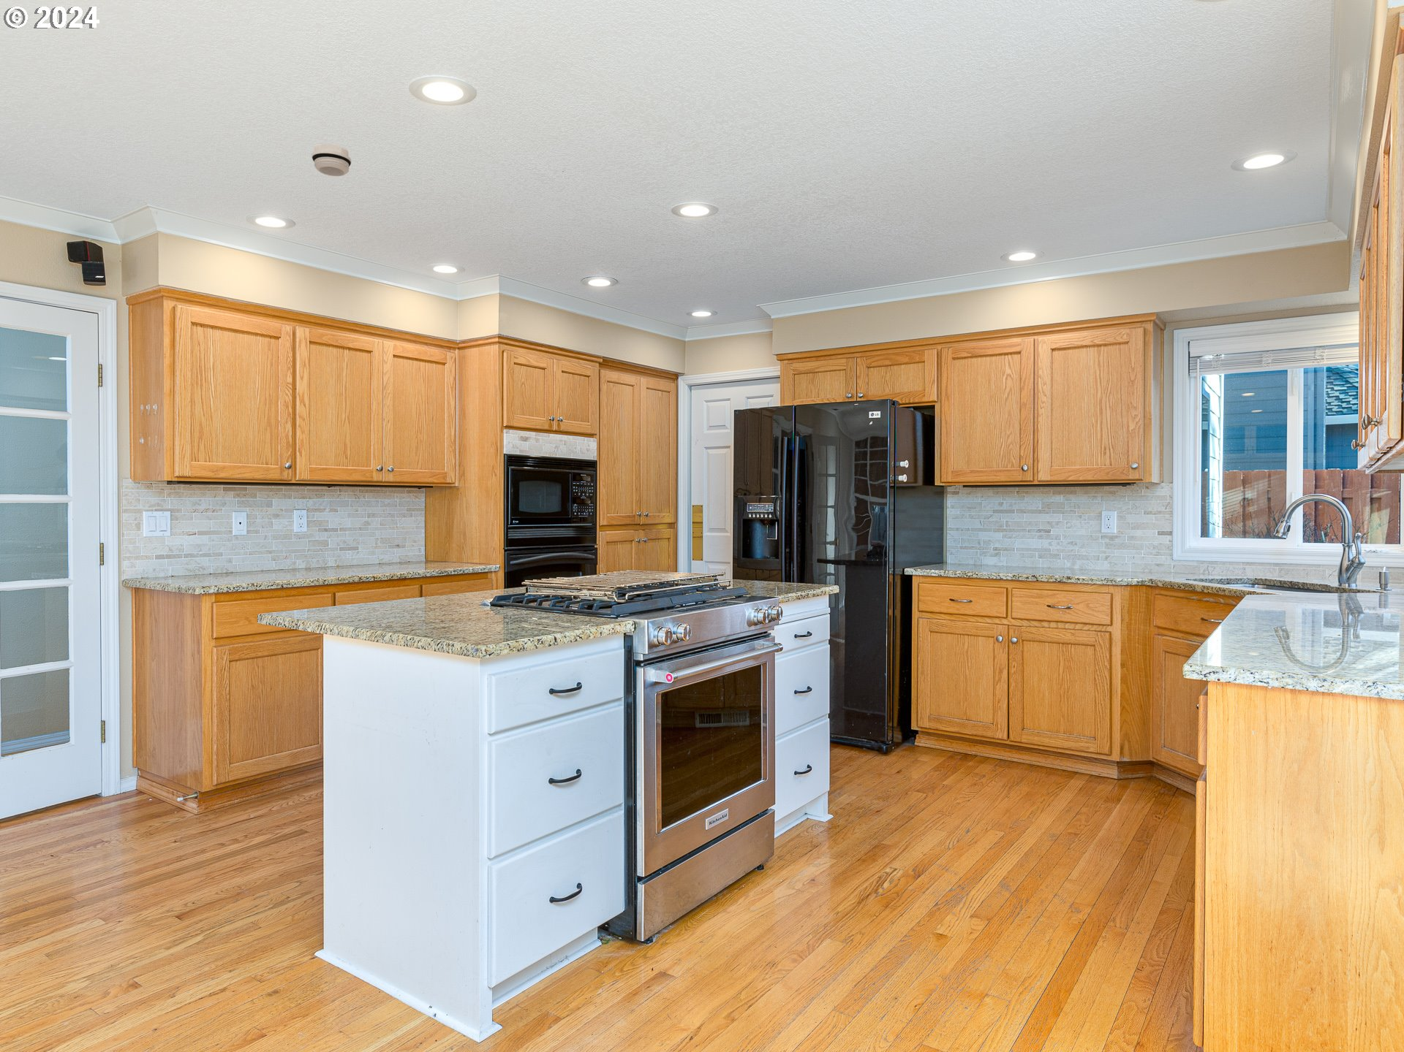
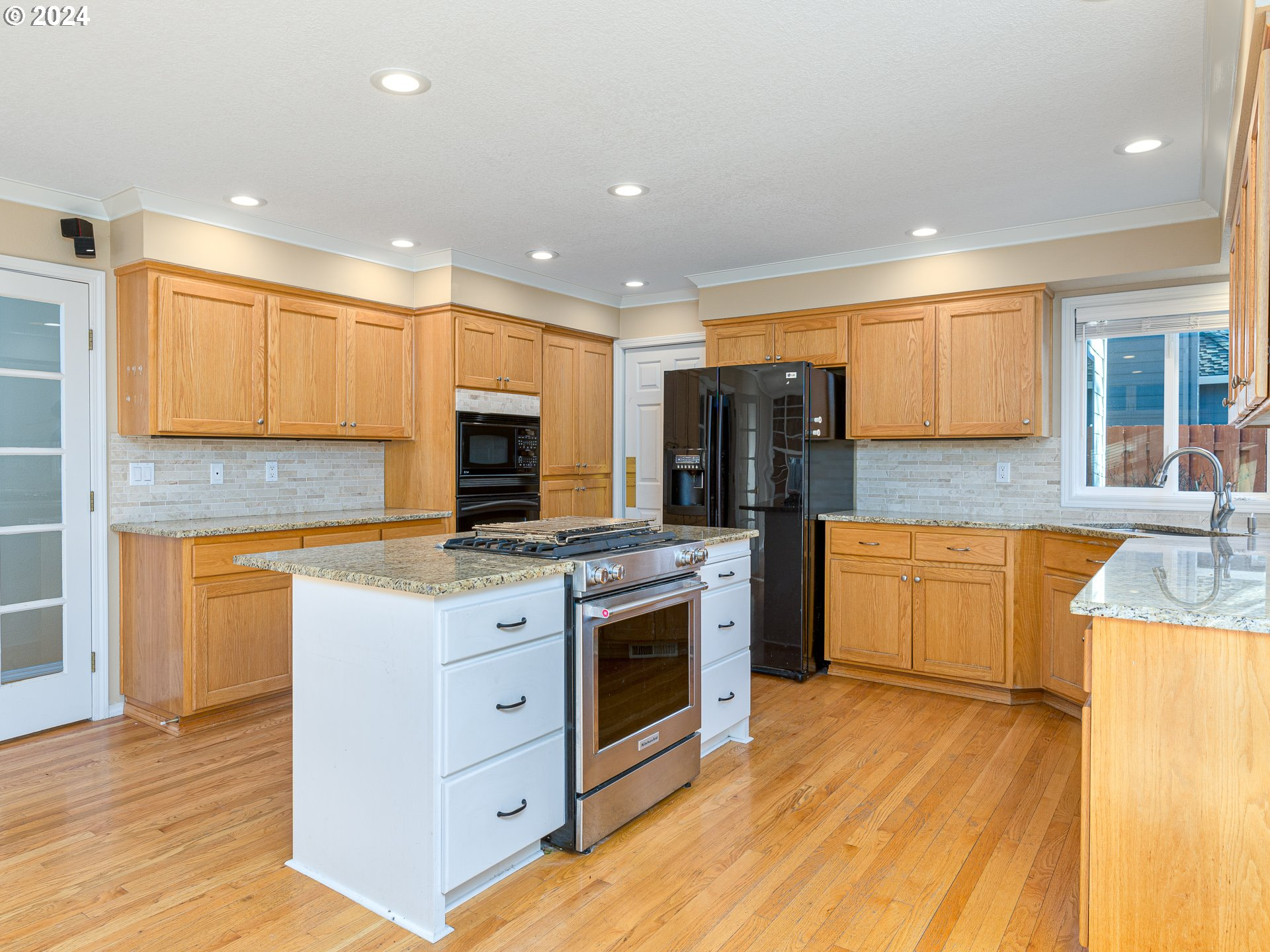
- smoke detector (332, 160)
